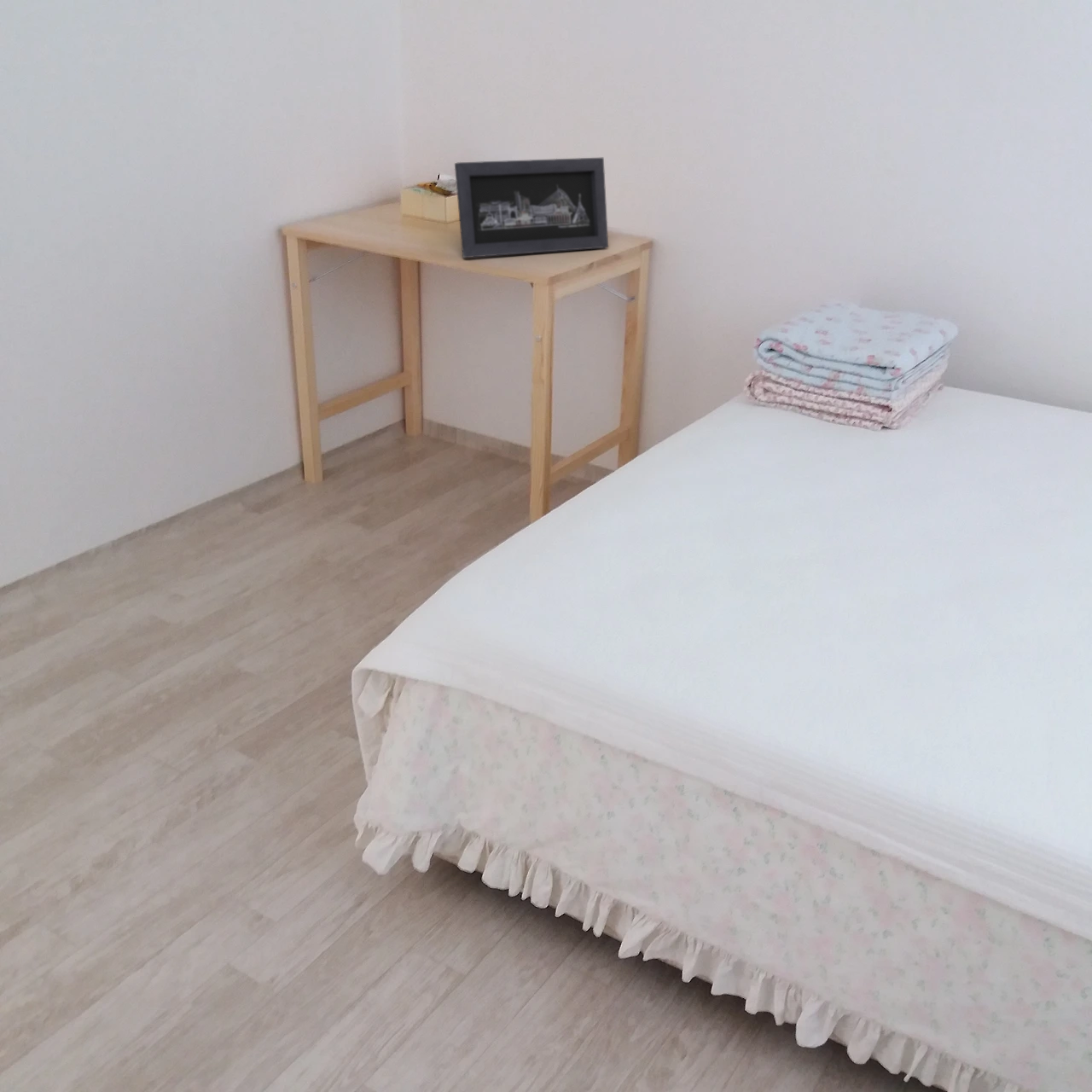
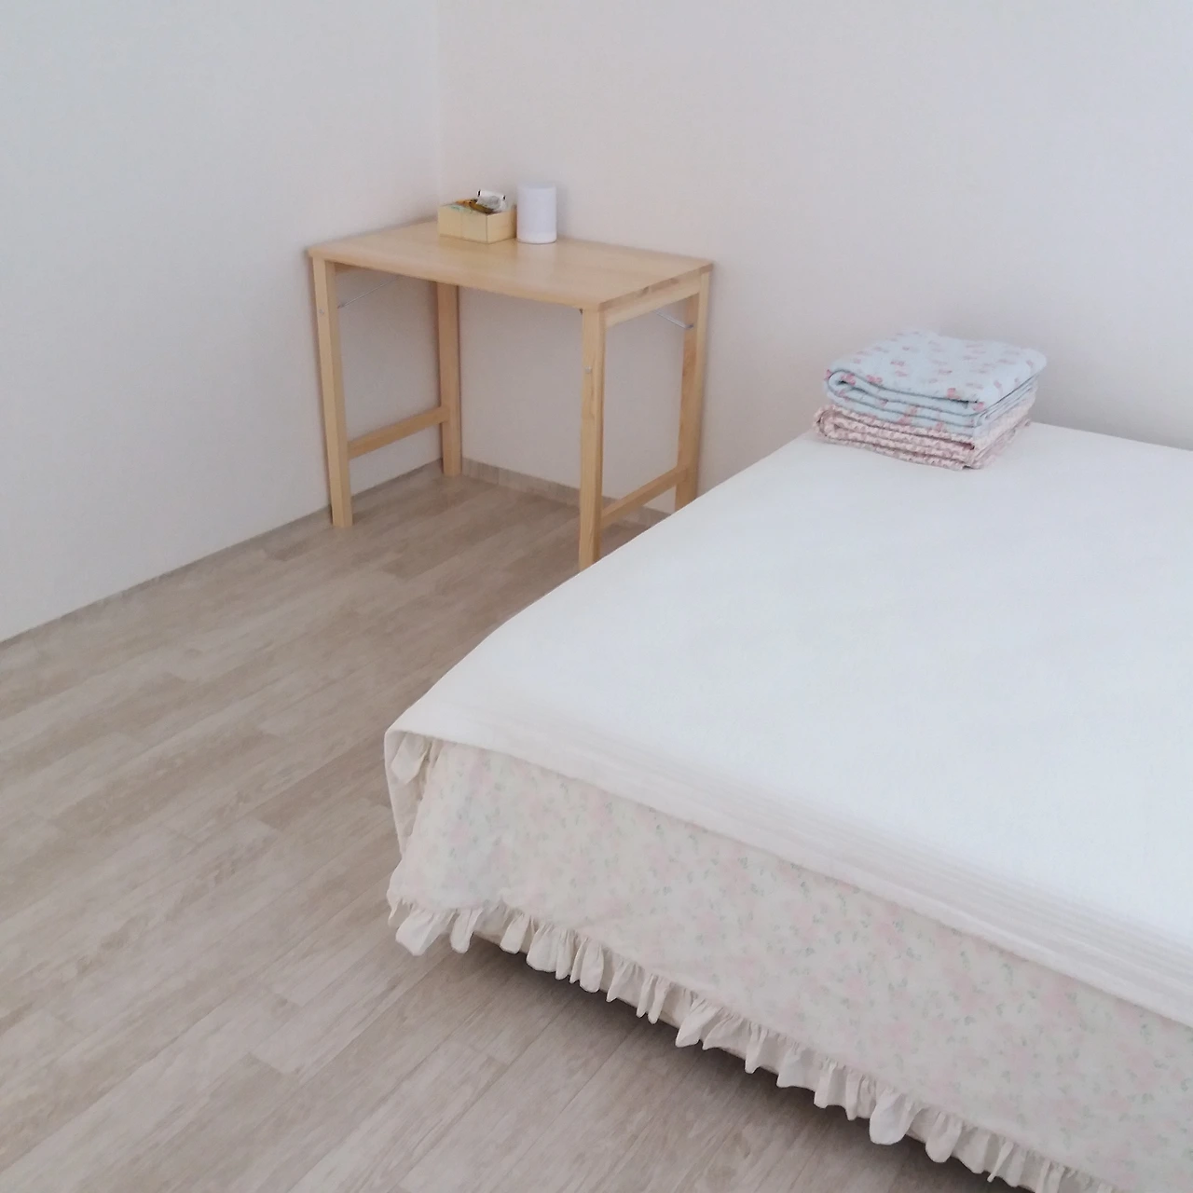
- picture frame (531, 206)
